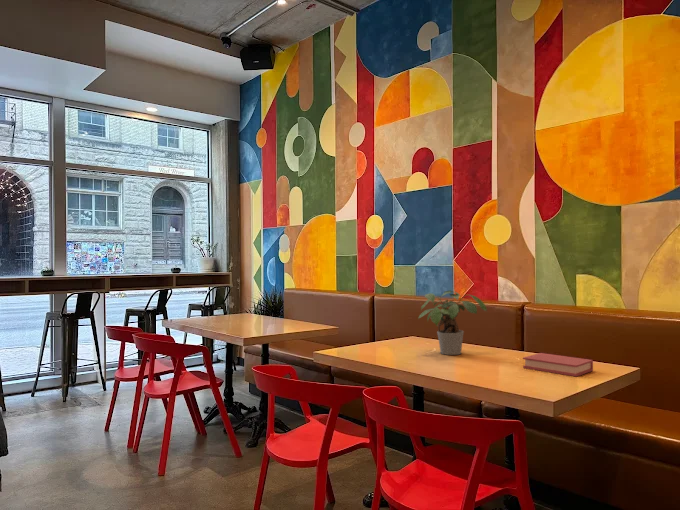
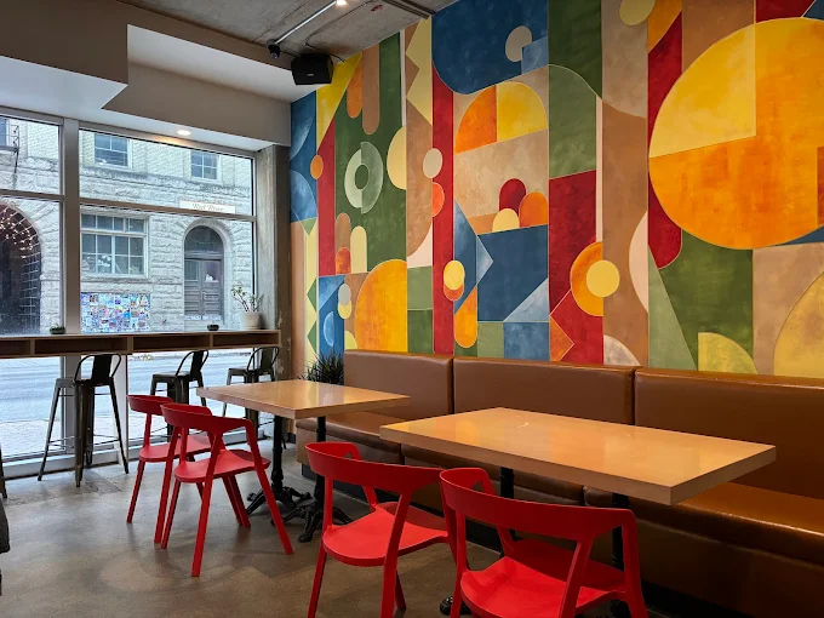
- book (557, 364)
- potted plant (446, 322)
